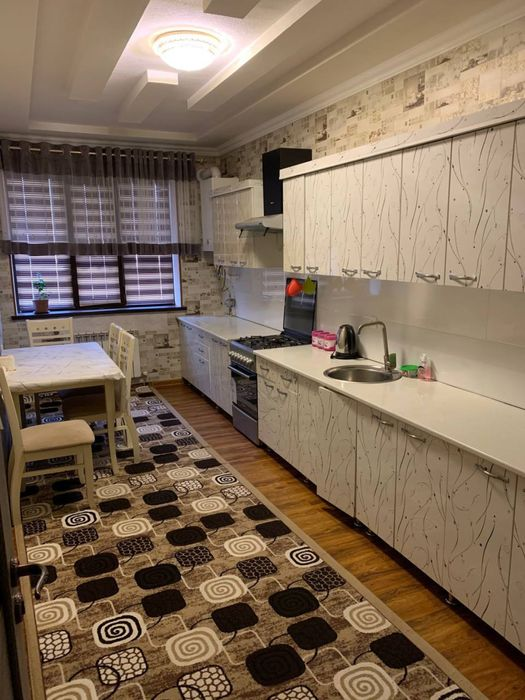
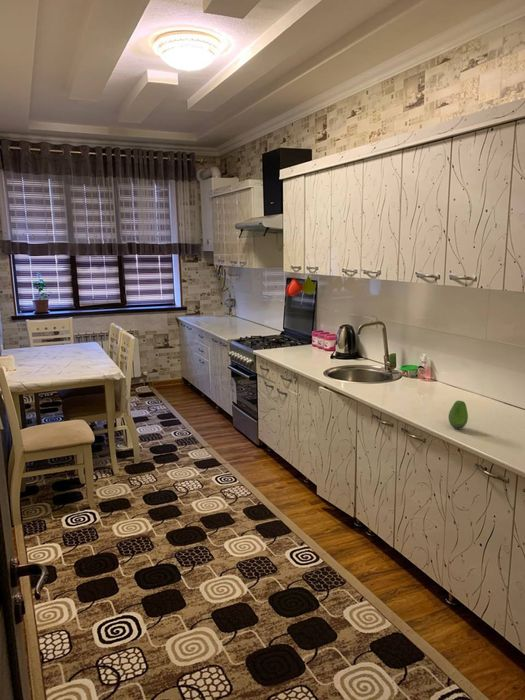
+ fruit (458, 414)
